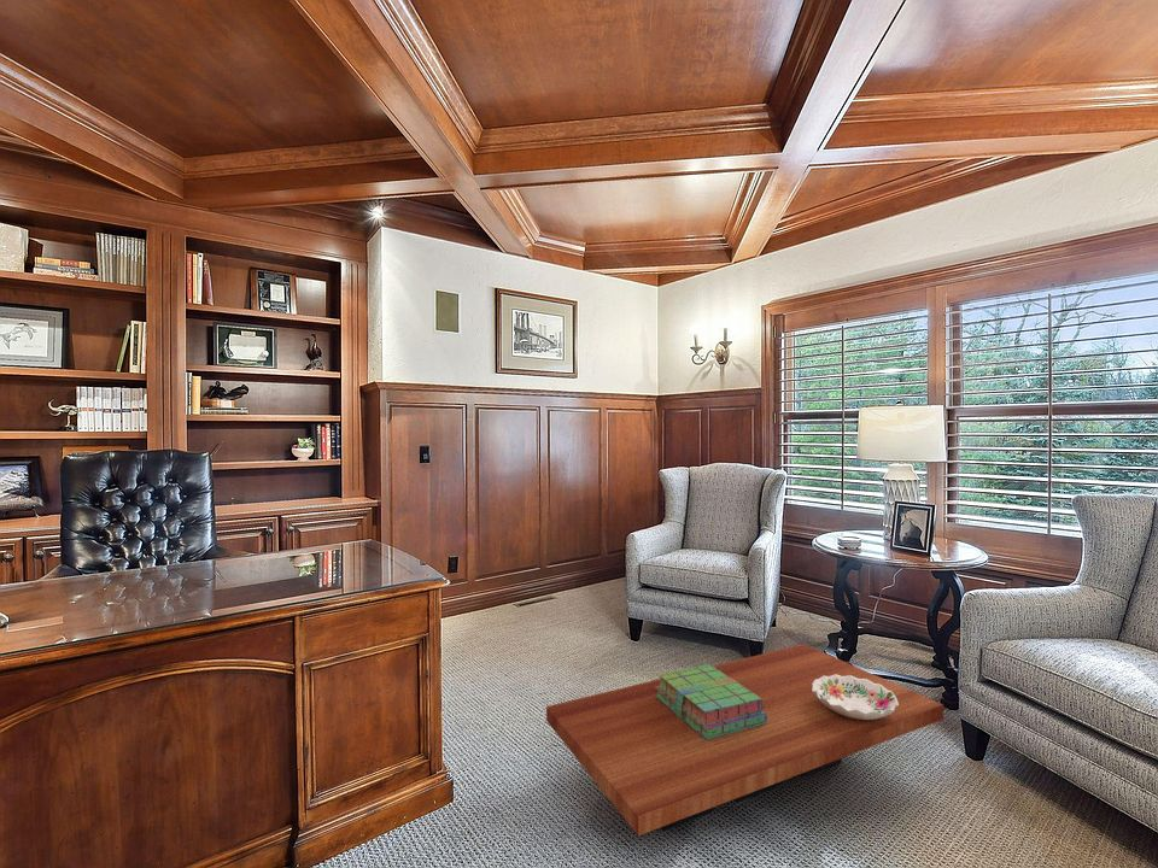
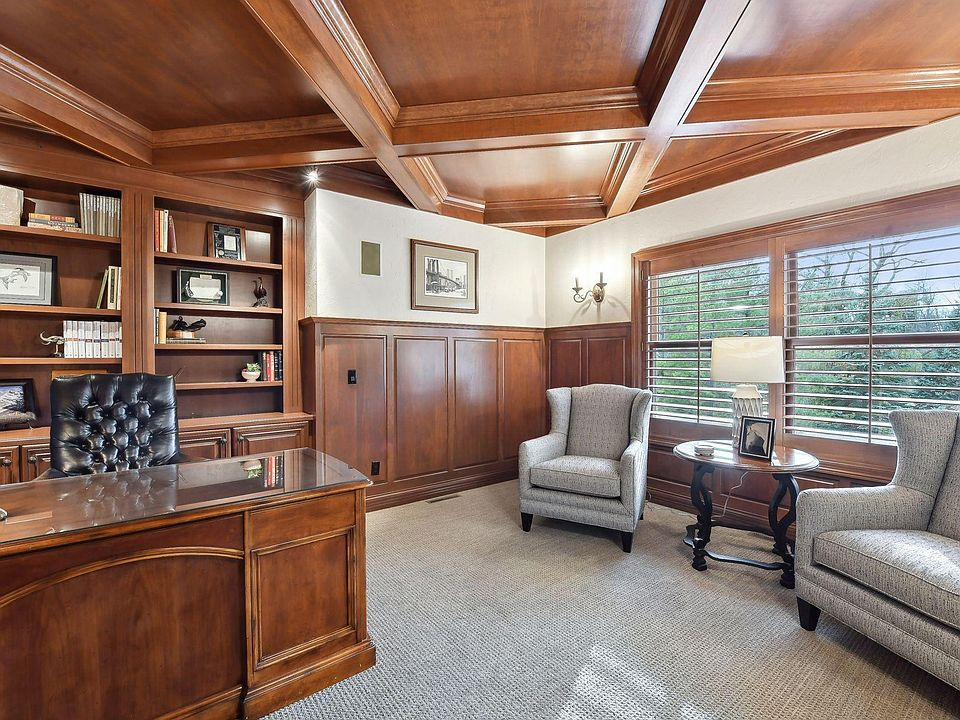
- coffee table (744, 743)
- stack of books (707, 697)
- decorative bowl (853, 699)
